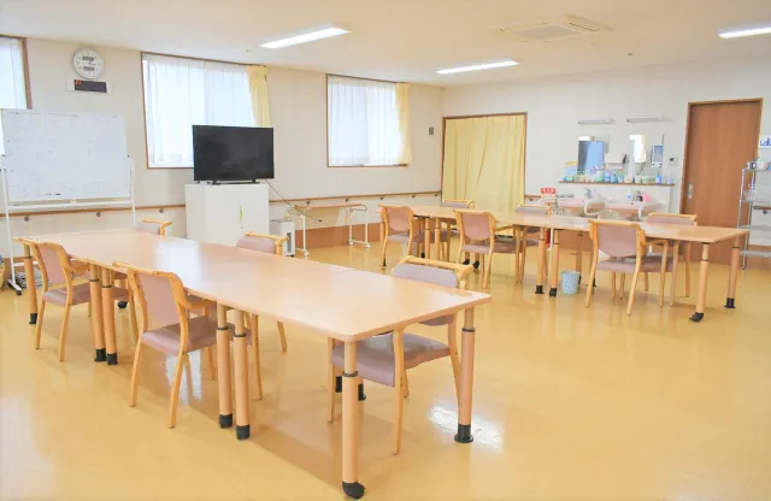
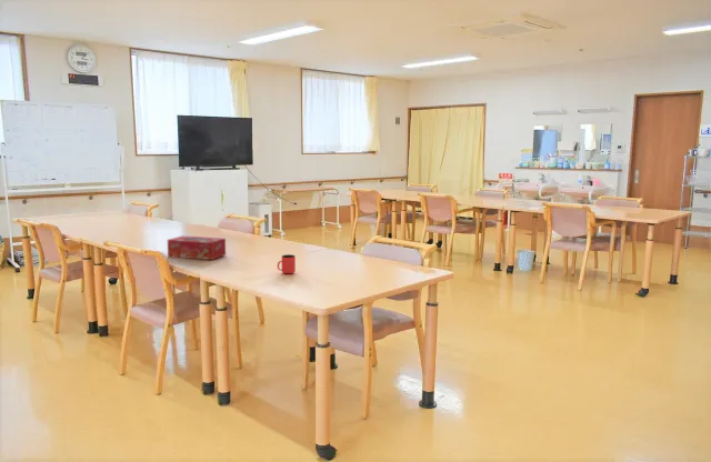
+ tissue box (197, 247)
+ cup (286, 264)
